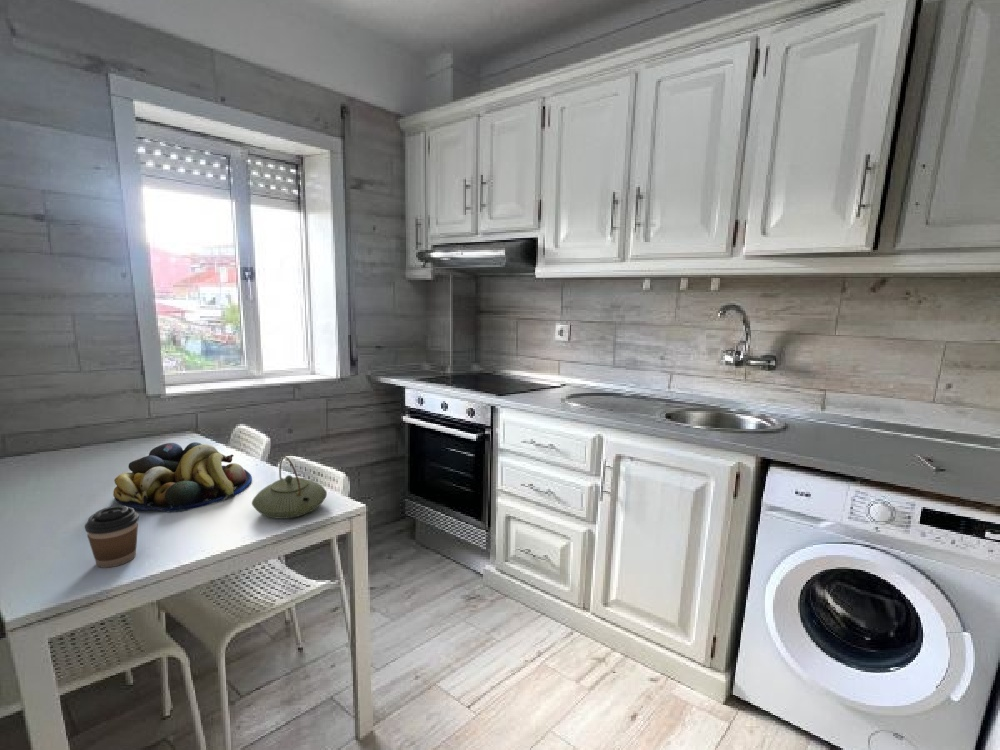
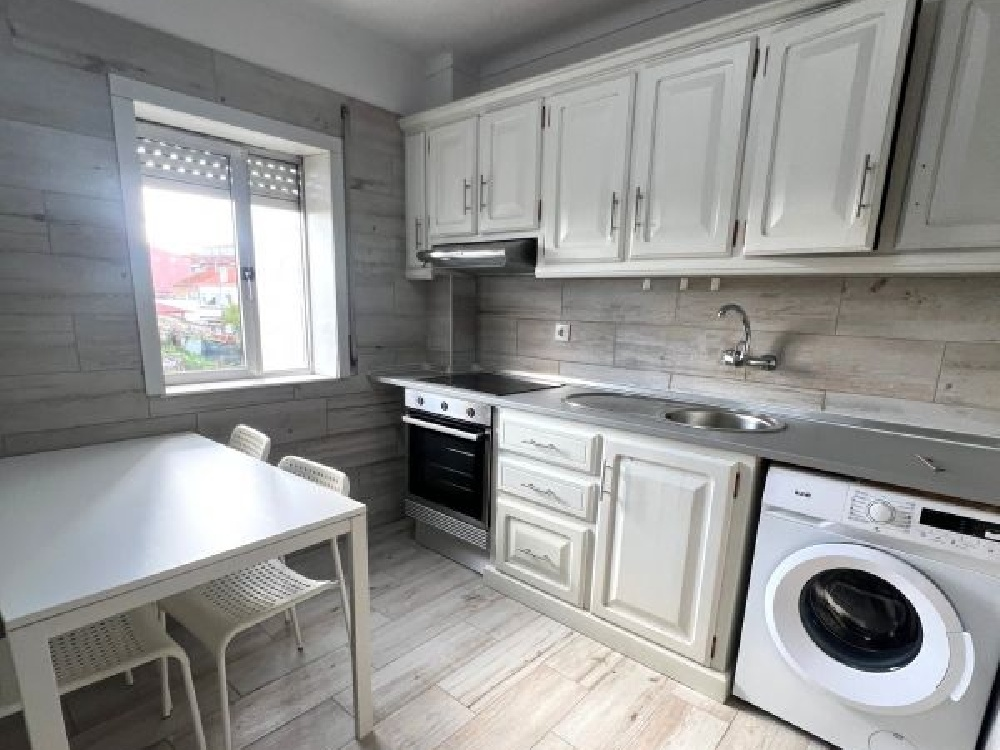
- coffee cup (113, 533)
- fruit bowl (187, 467)
- teapot (291, 484)
